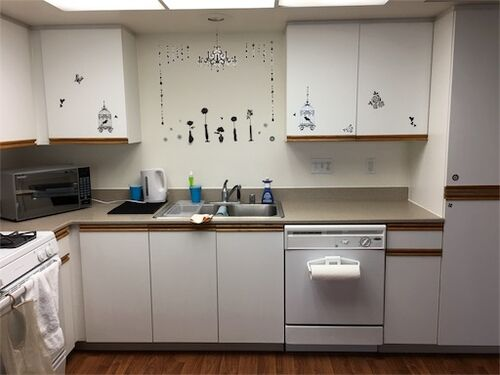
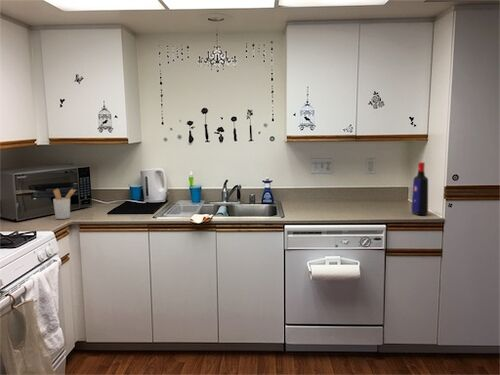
+ liquor bottle (420, 188)
+ utensil holder (65, 203)
